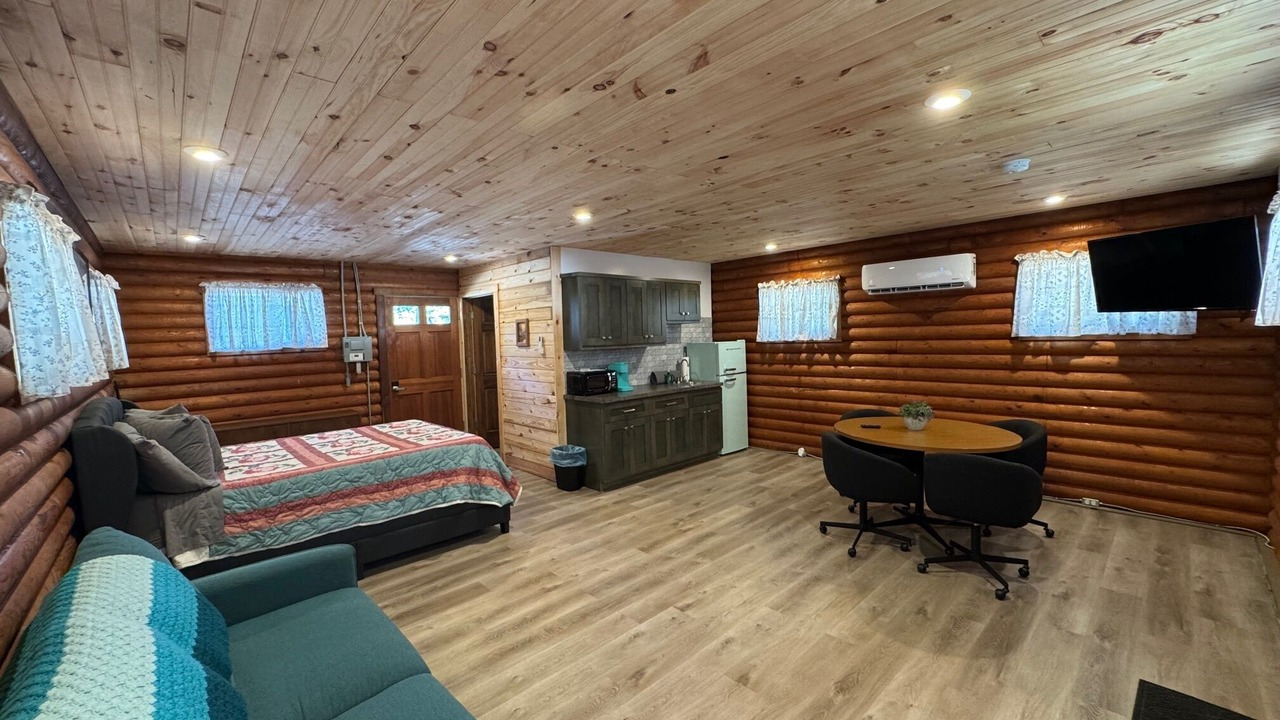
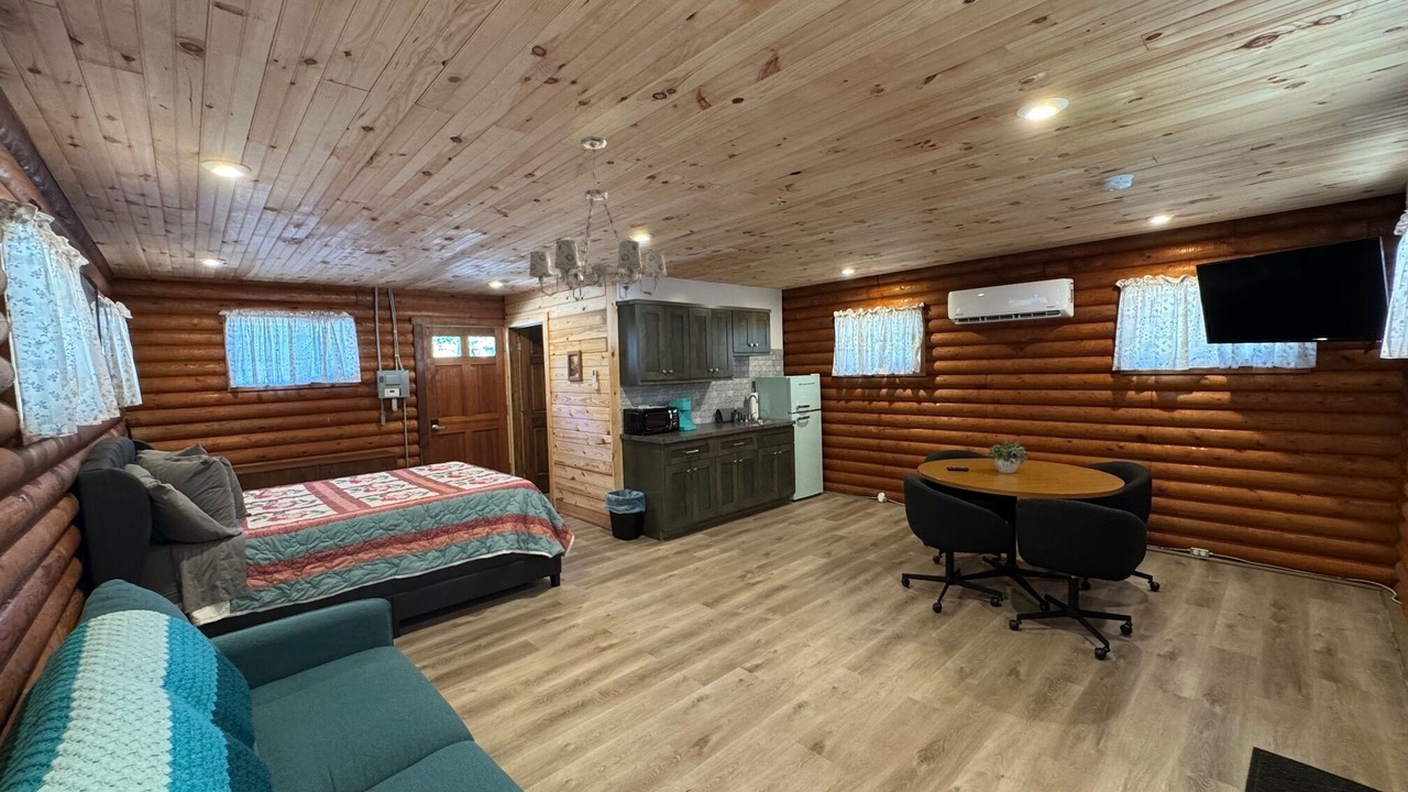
+ chandelier (591, 220)
